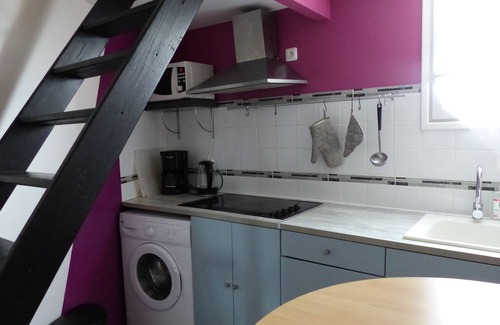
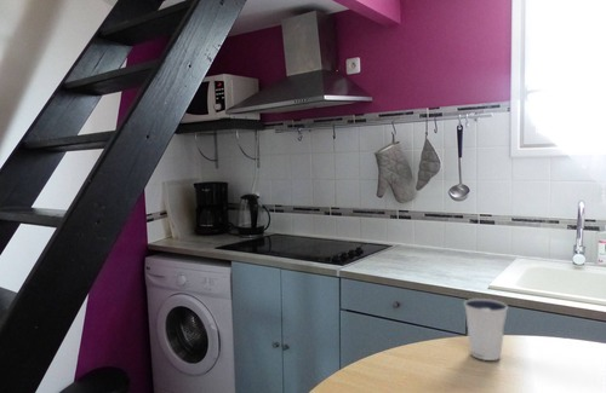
+ dixie cup (485, 329)
